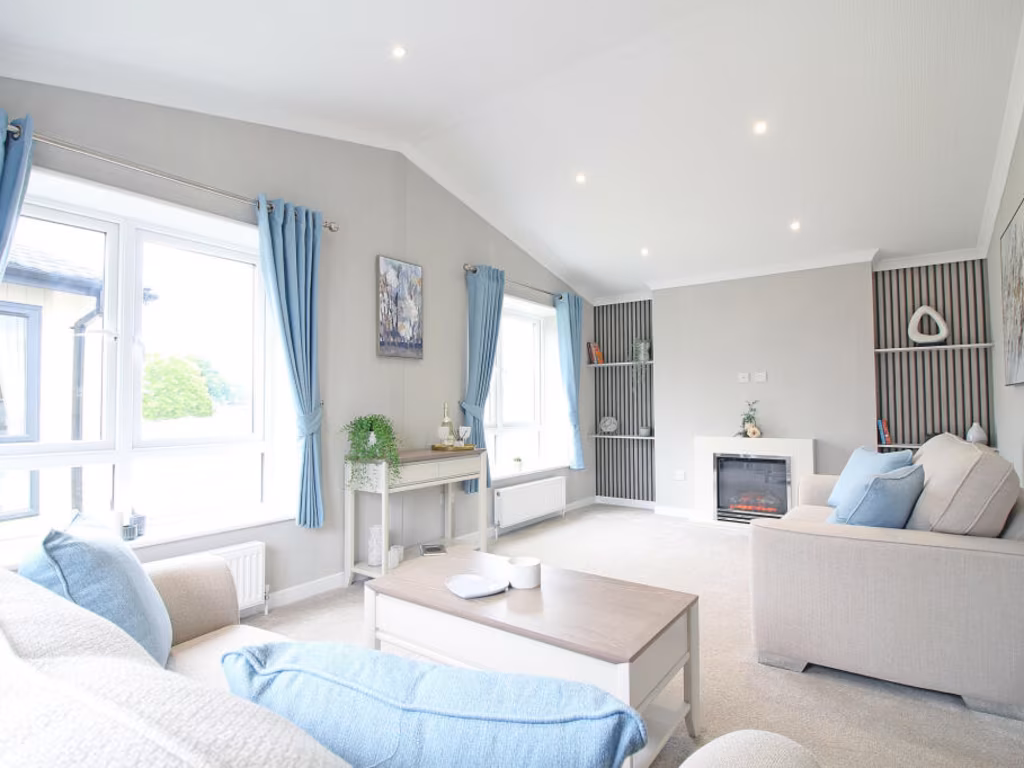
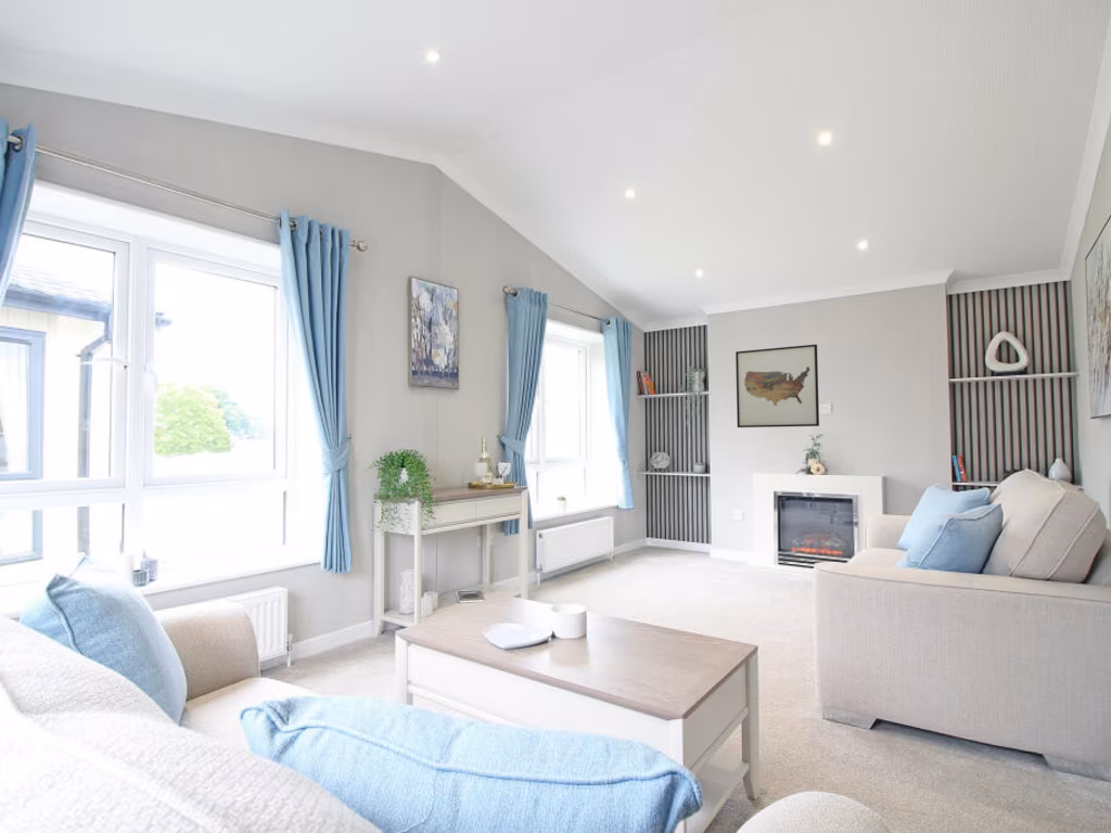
+ wall art (776, 387)
